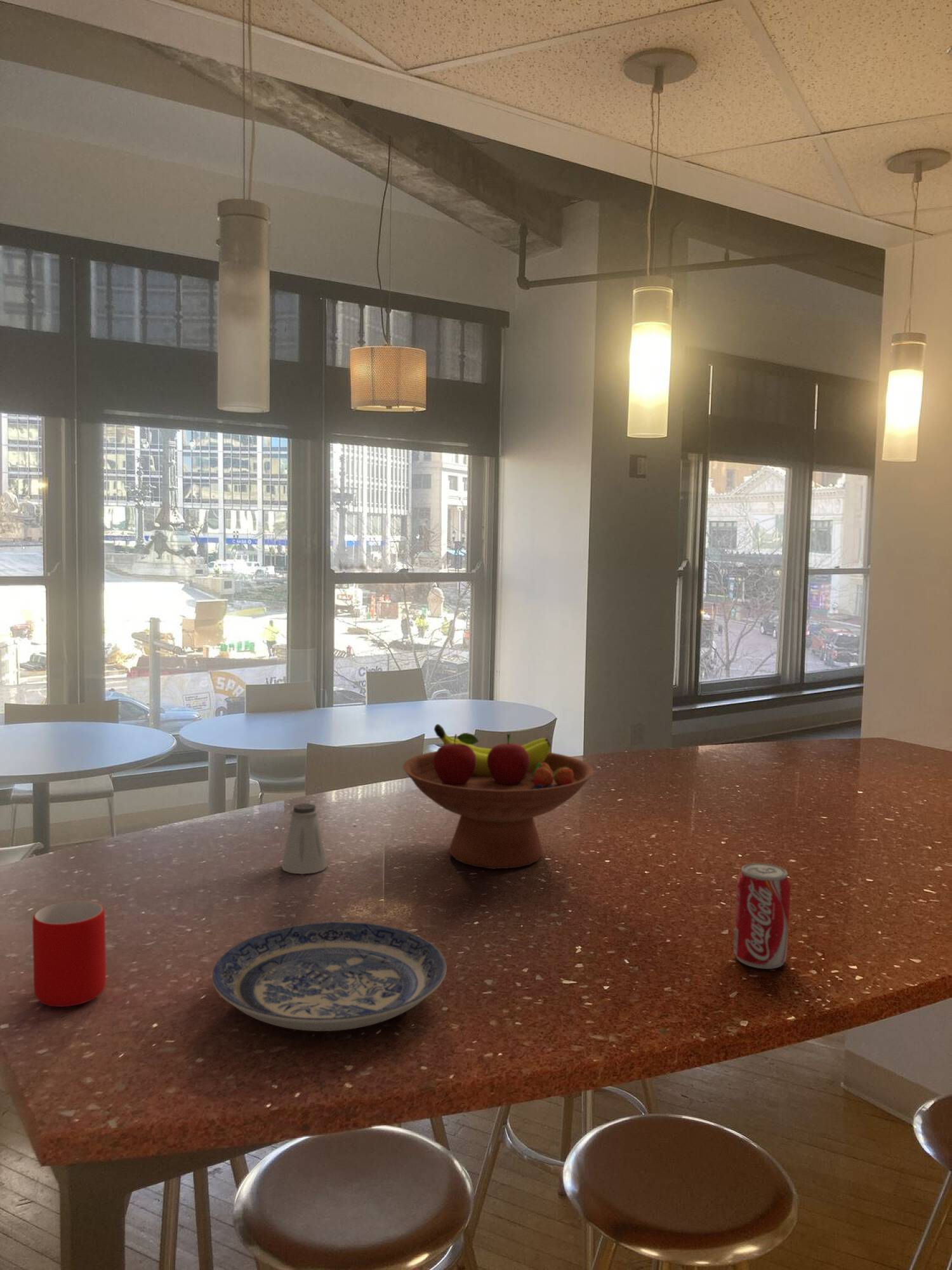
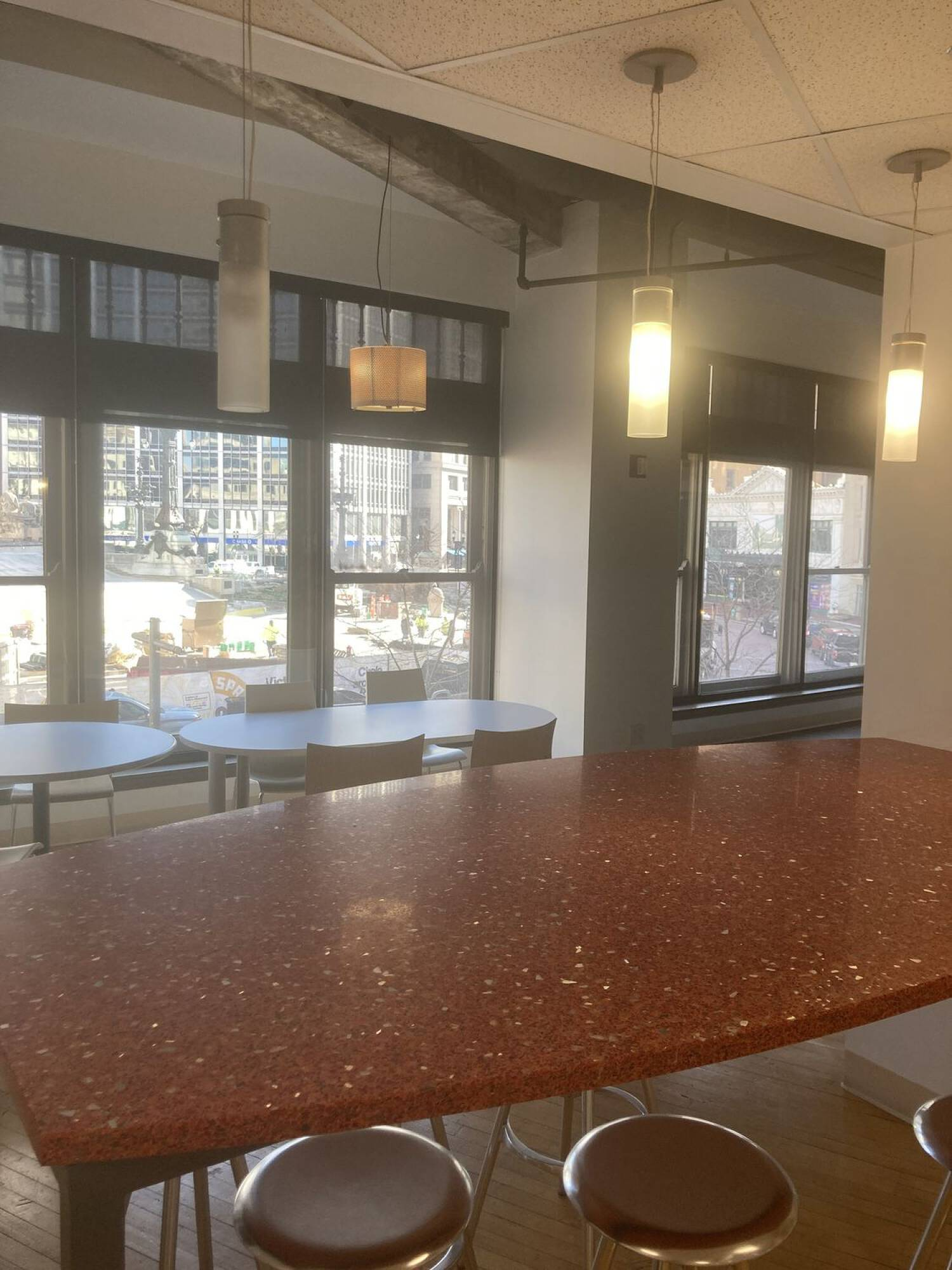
- saltshaker (304, 836)
- mug (65, 948)
- beverage can (762, 914)
- fruit bowl (497, 794)
- plate (331, 981)
